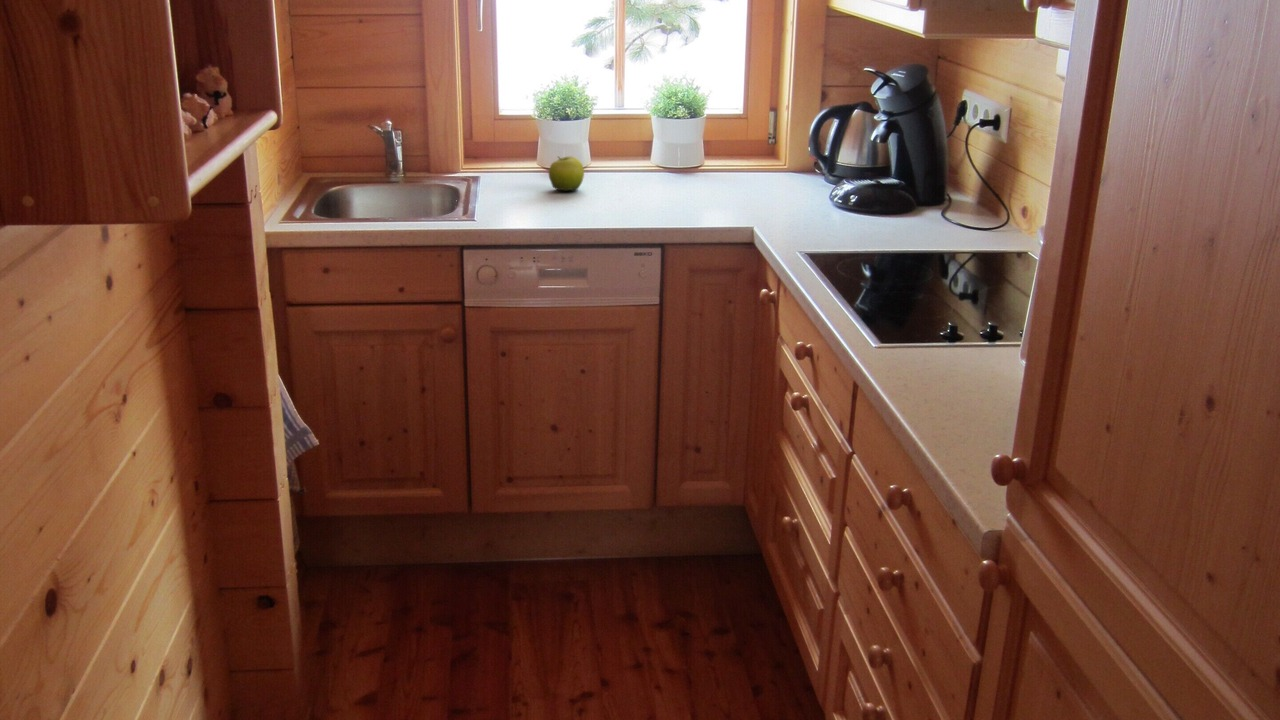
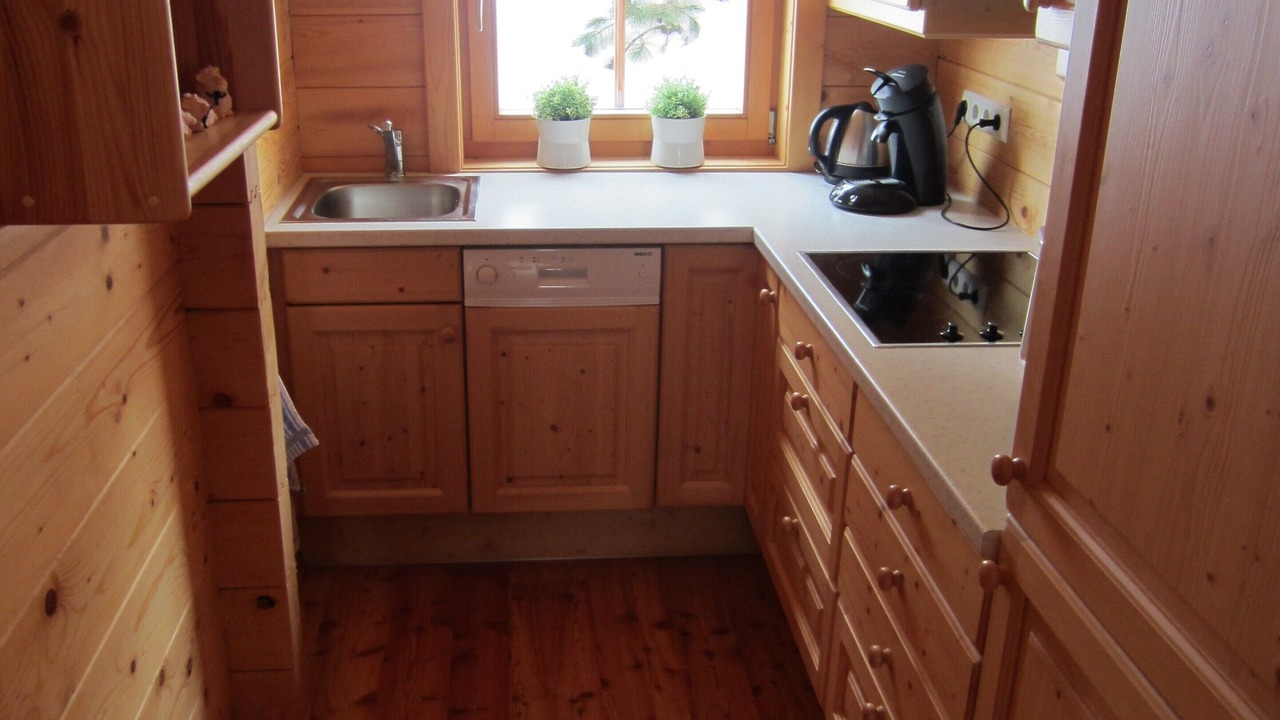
- fruit (566, 173)
